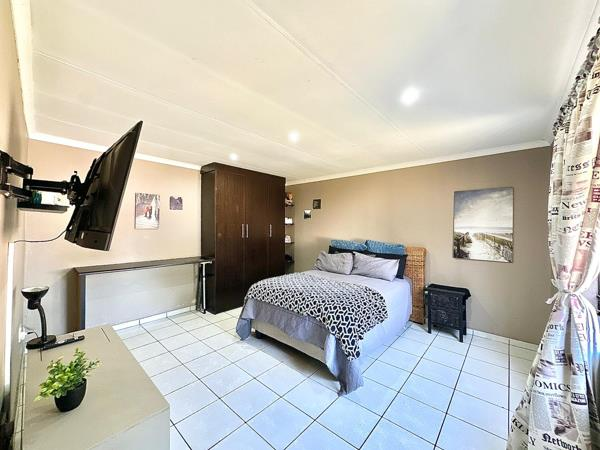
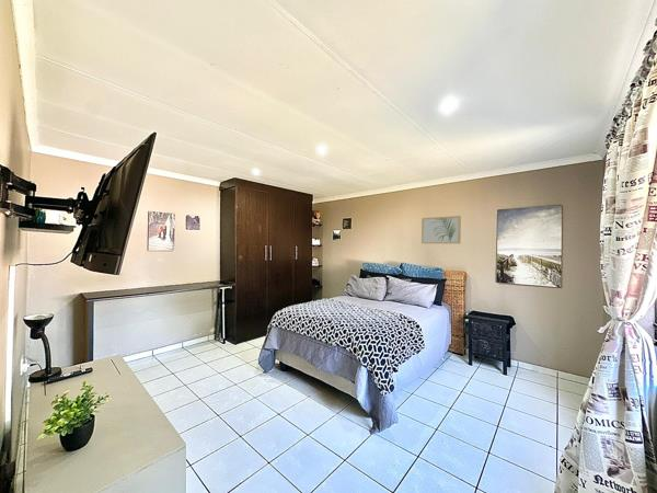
+ wall art (440, 230)
